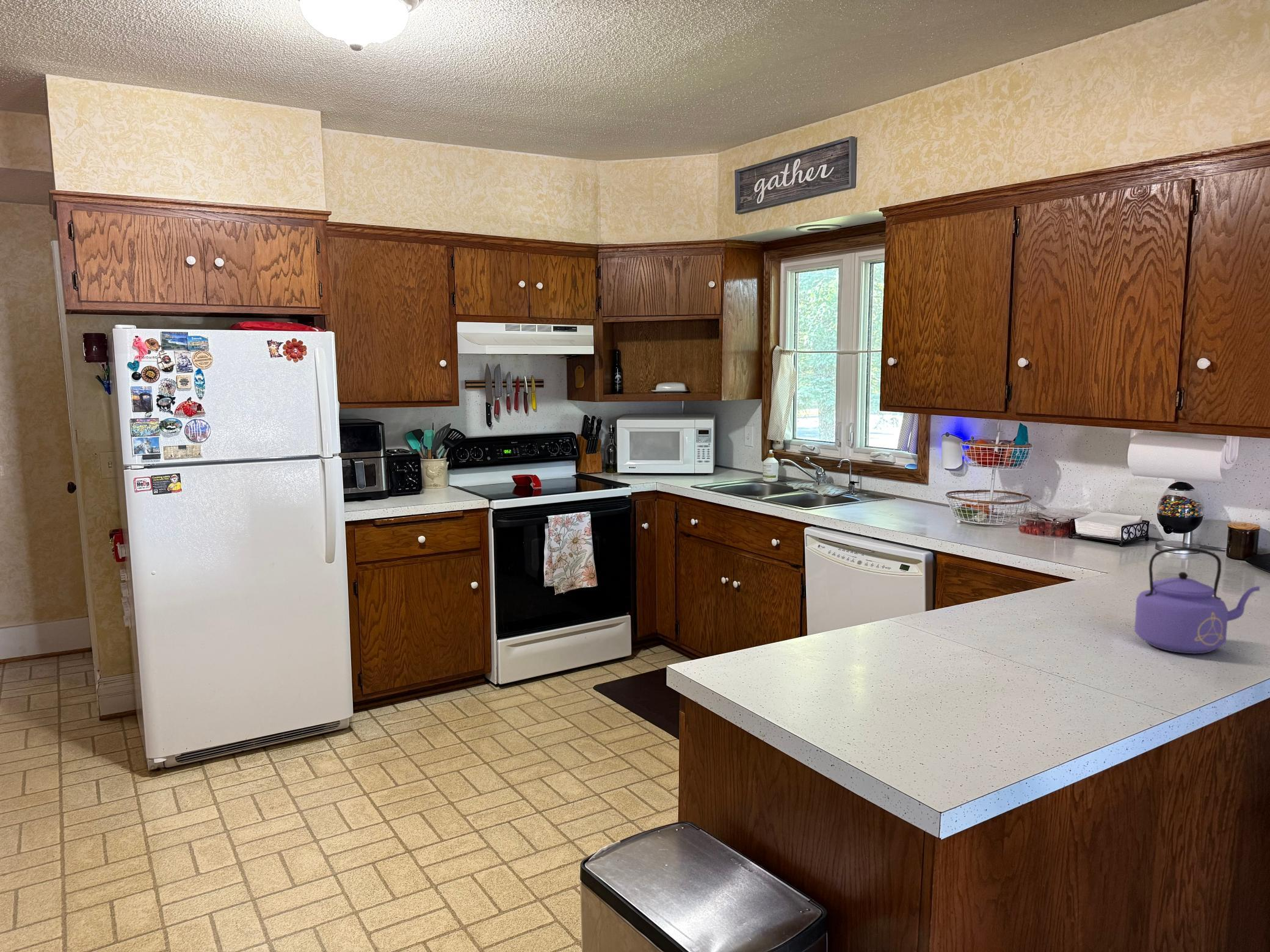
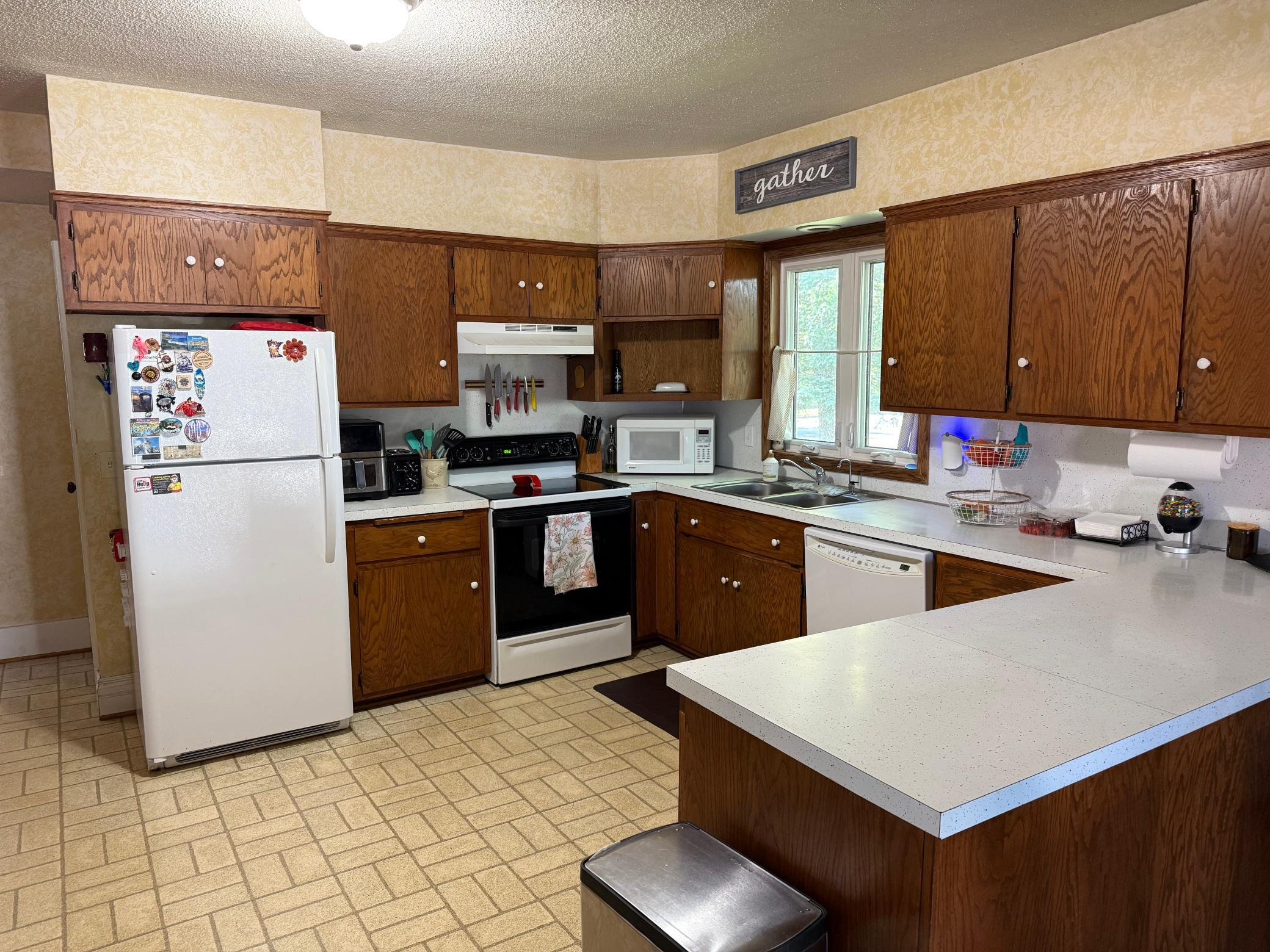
- kettle (1197, 597)
